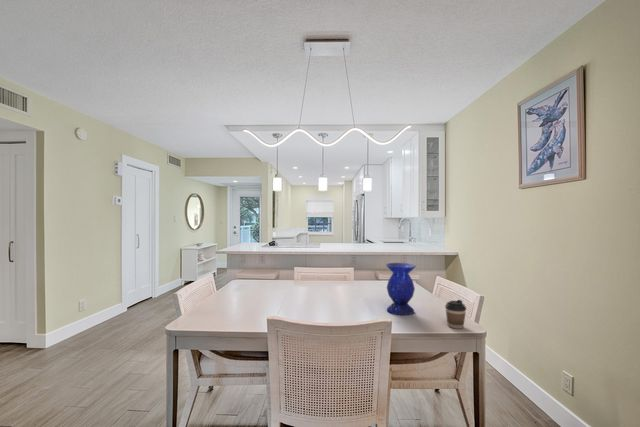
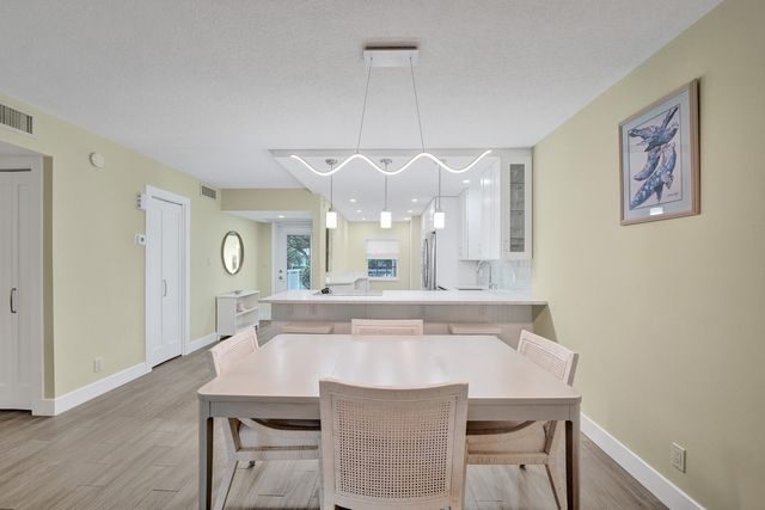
- vase (400, 288)
- coffee cup (455, 313)
